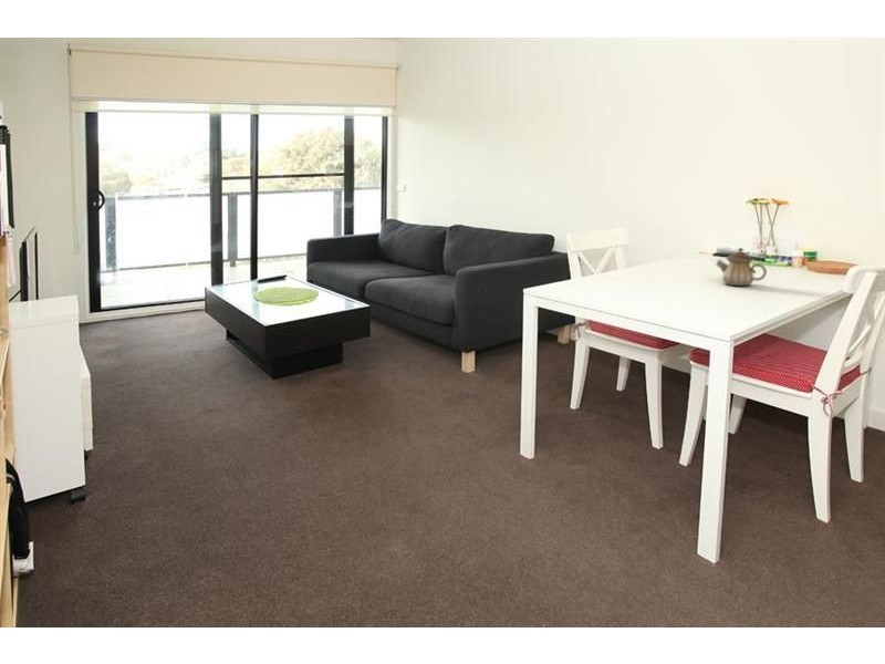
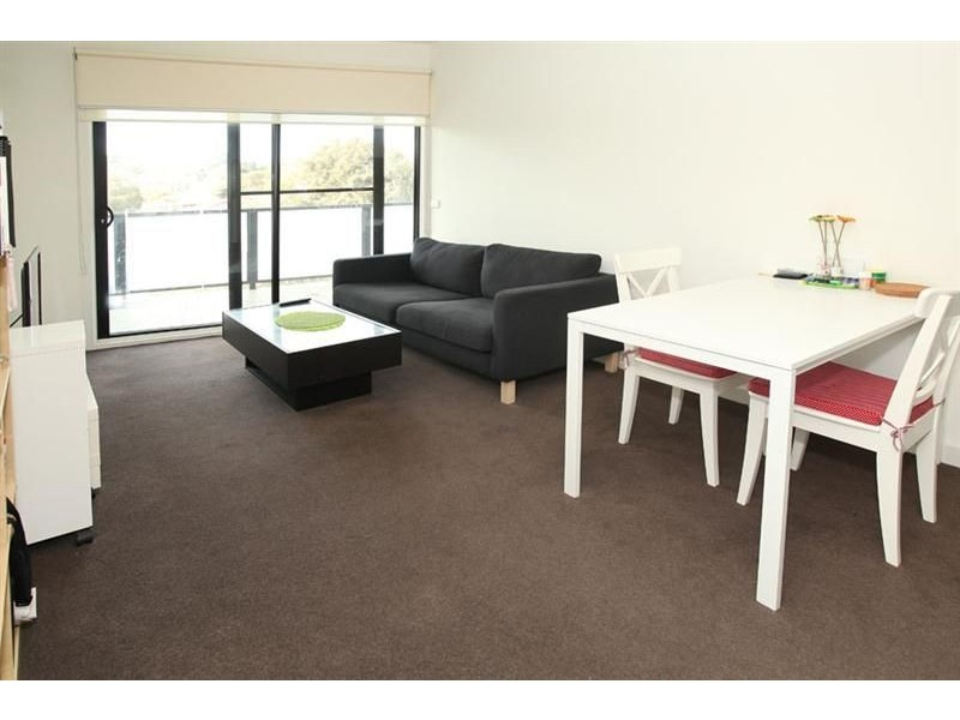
- teapot (741, 266)
